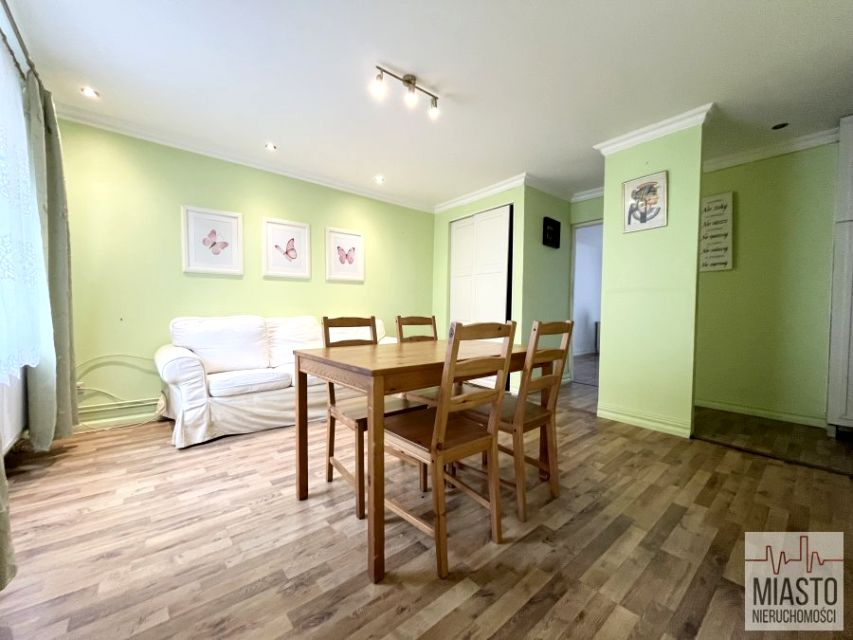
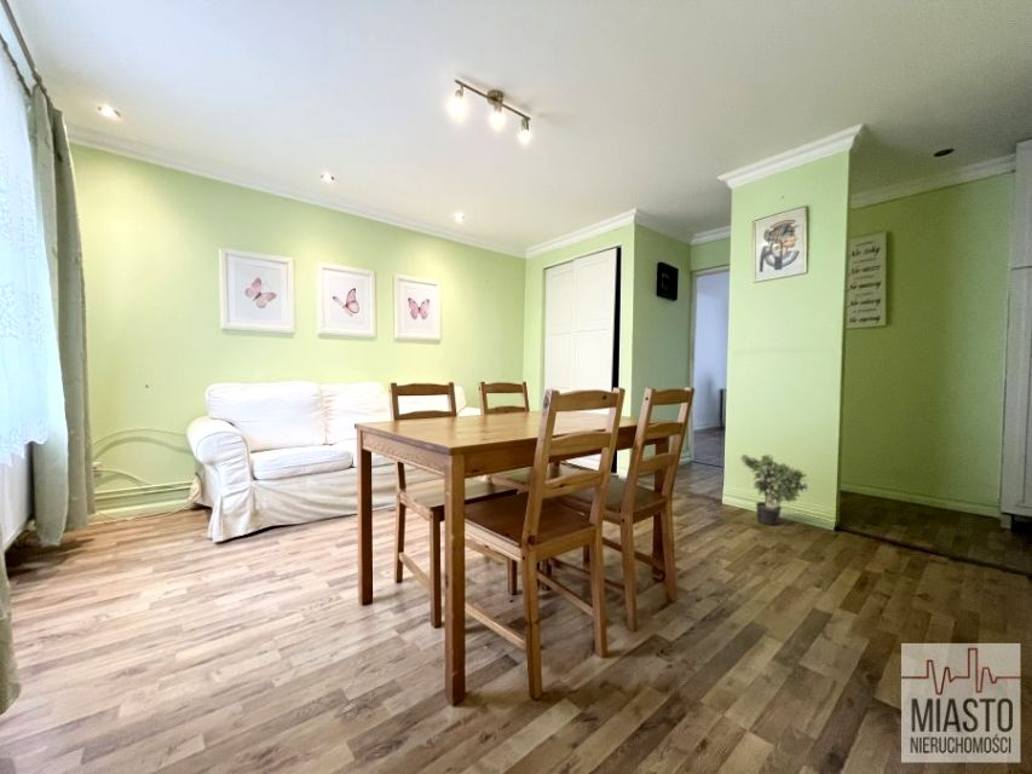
+ potted plant (768, 489)
